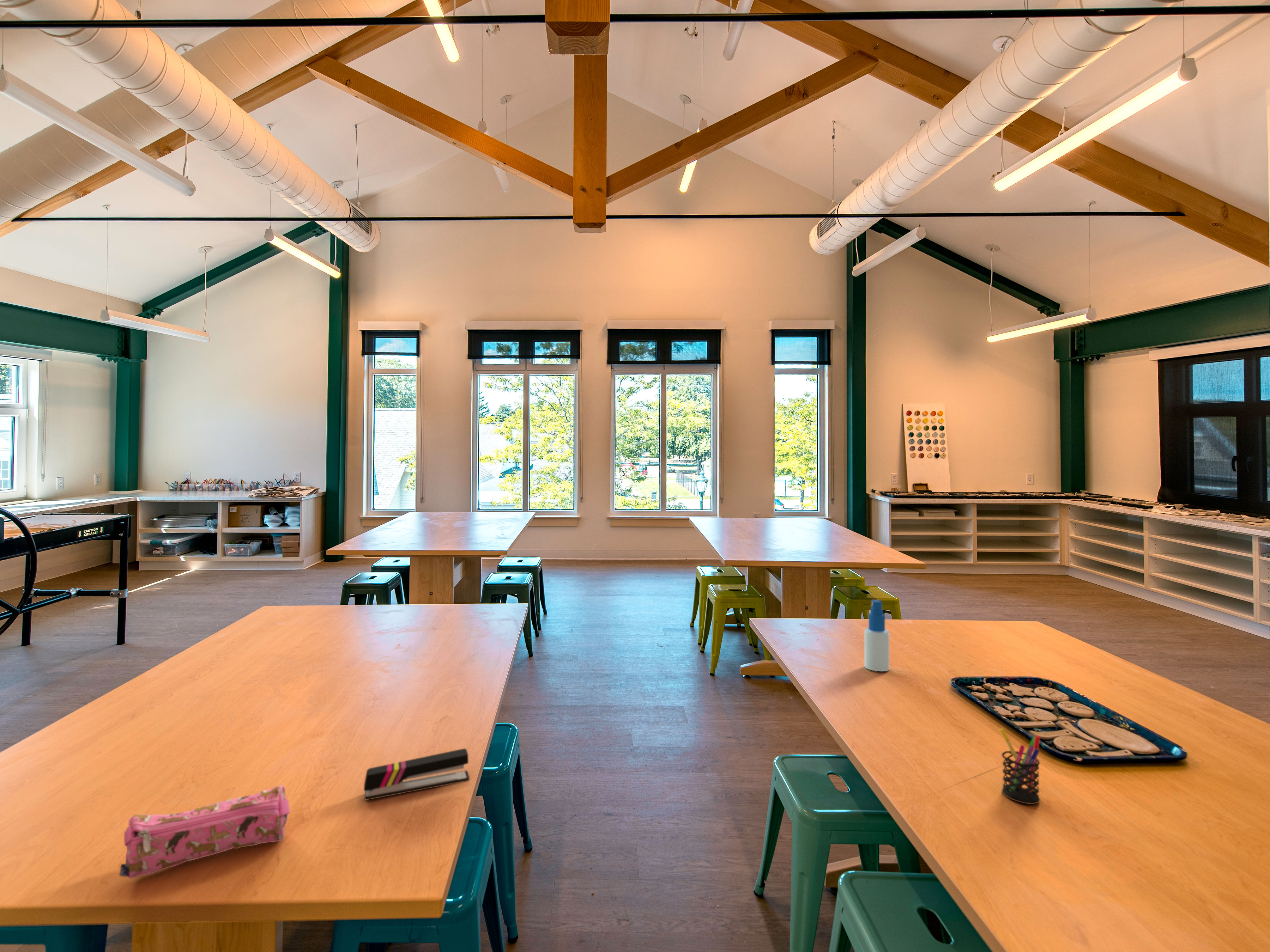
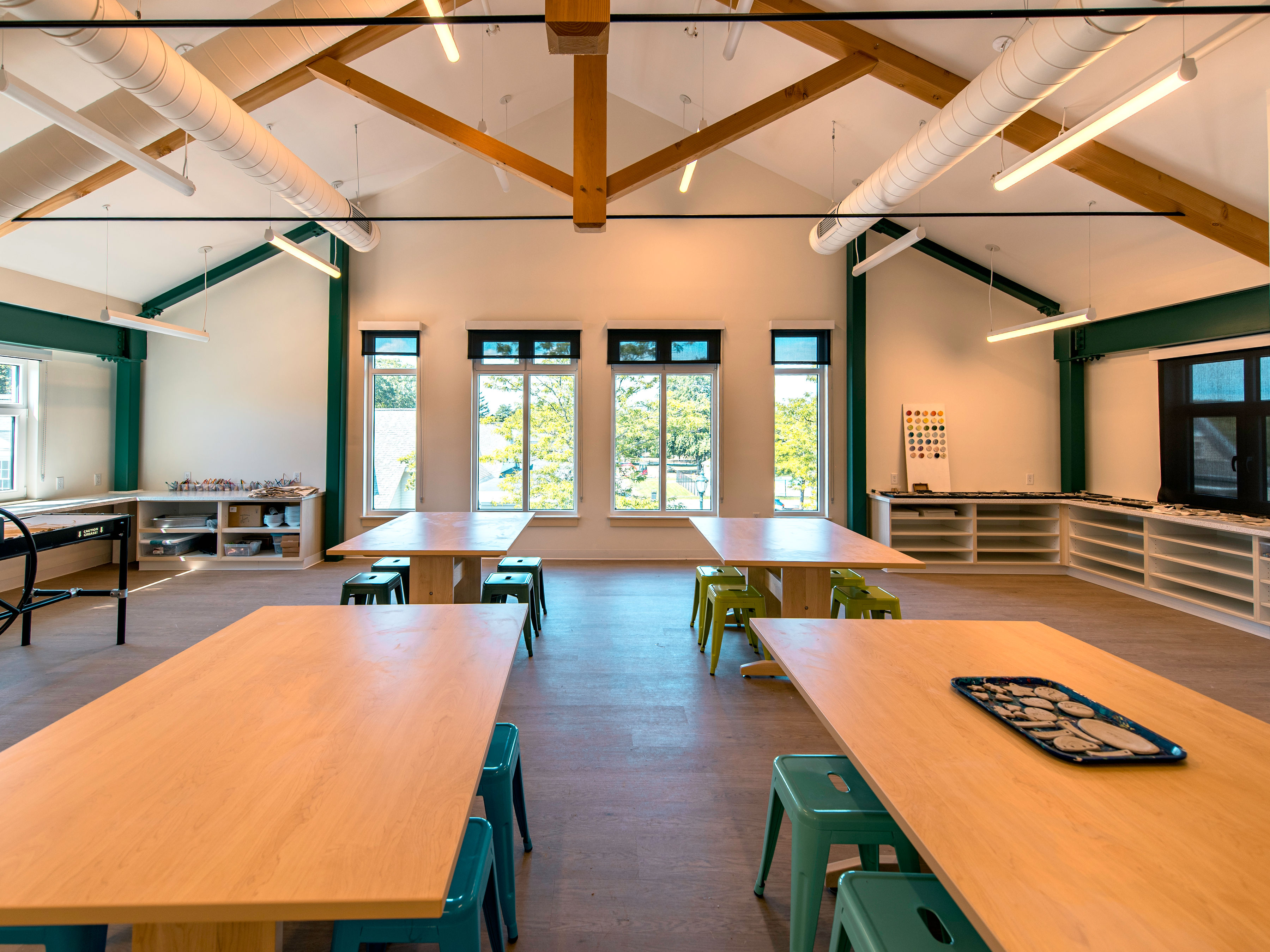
- pencil case (212, 828)
- spray bottle (877, 634)
- pen holder (1024, 763)
- stapler (418, 773)
